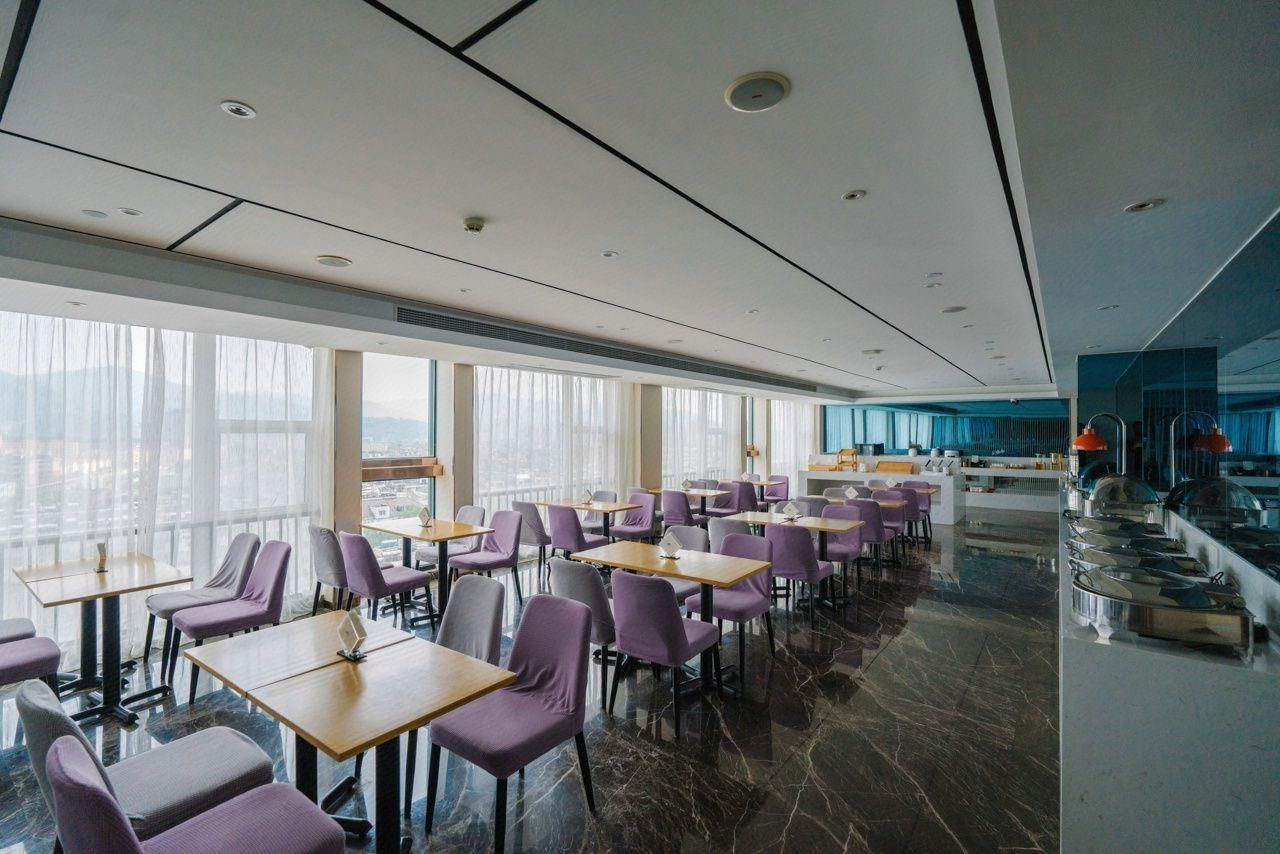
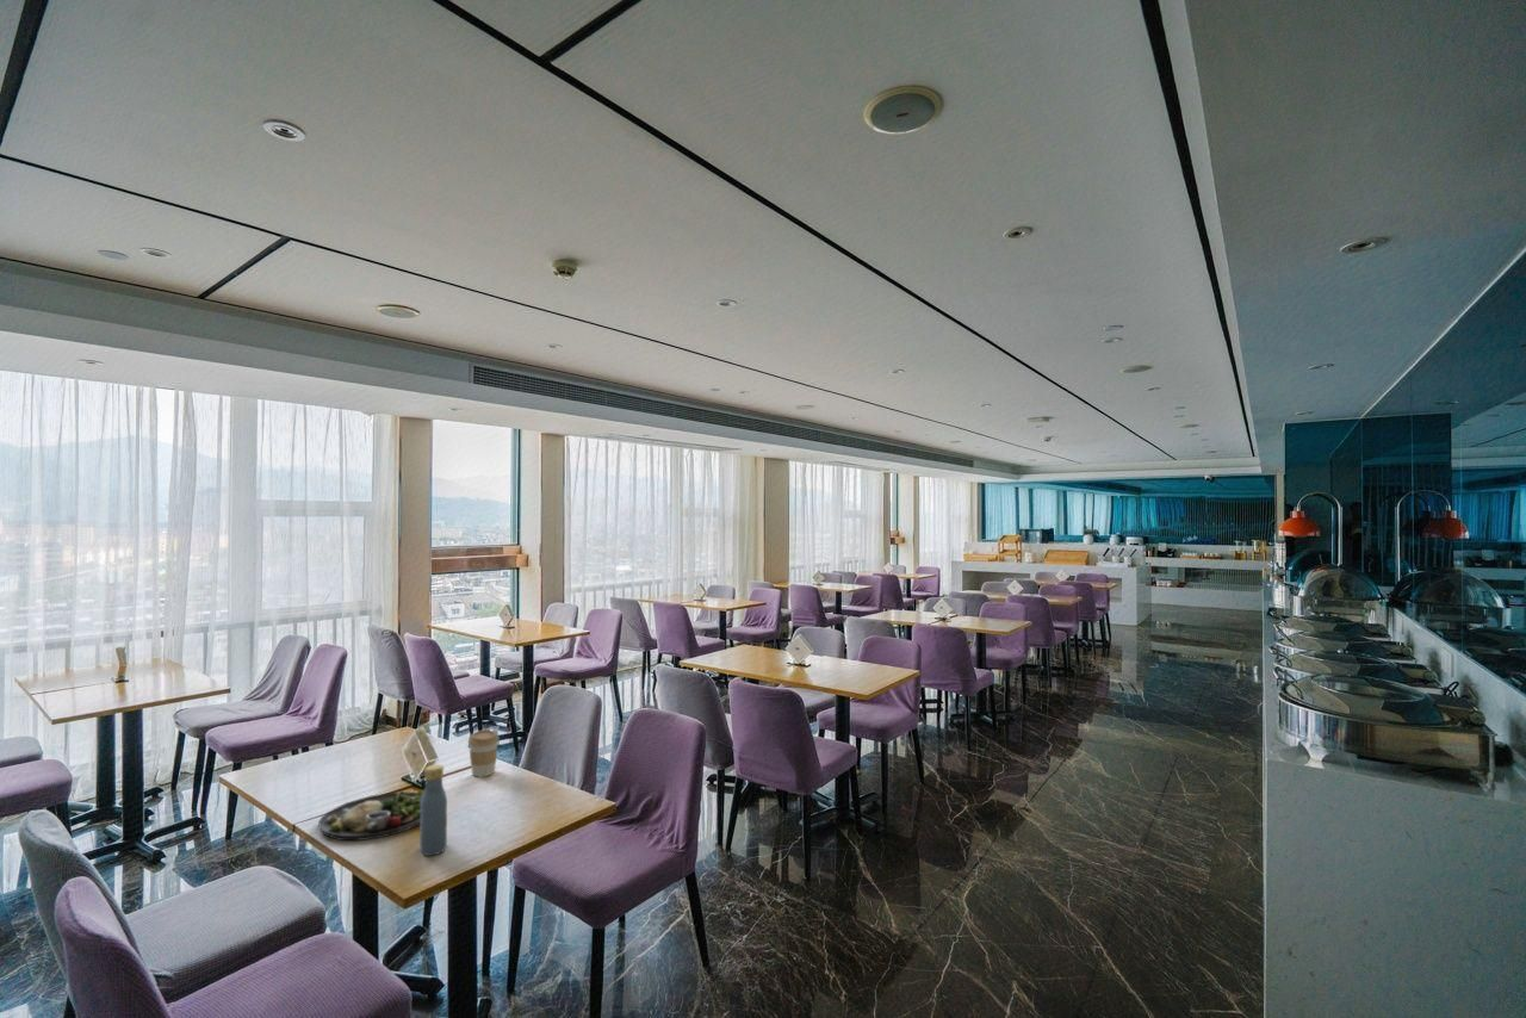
+ vodka (433, 807)
+ coffee cup (483, 752)
+ dinner plate (379, 806)
